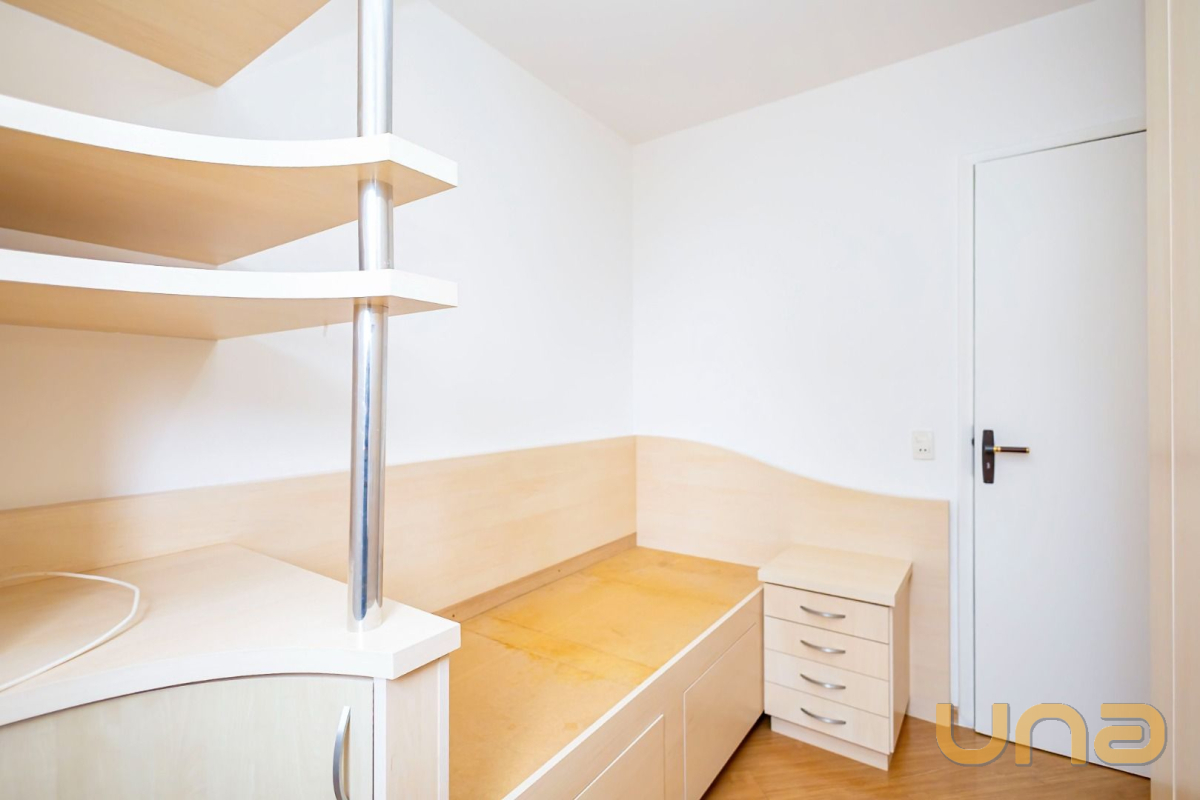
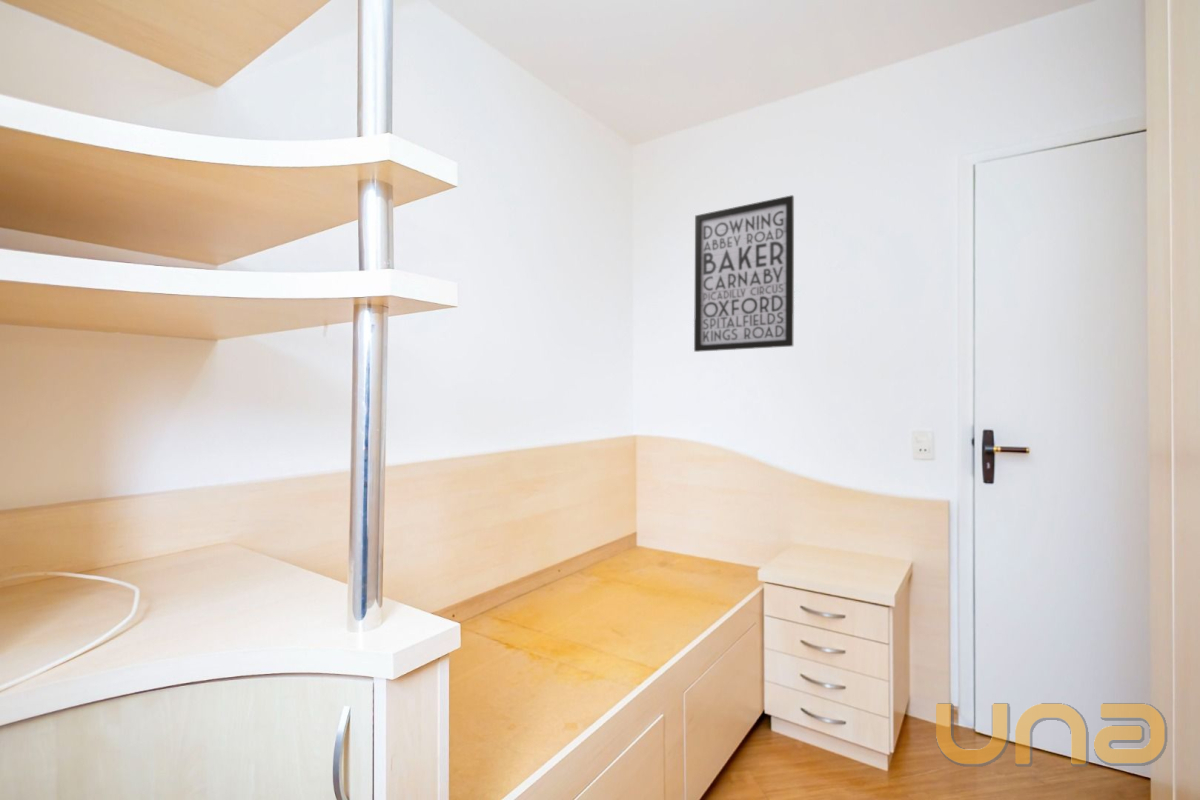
+ wall art (741, 277)
